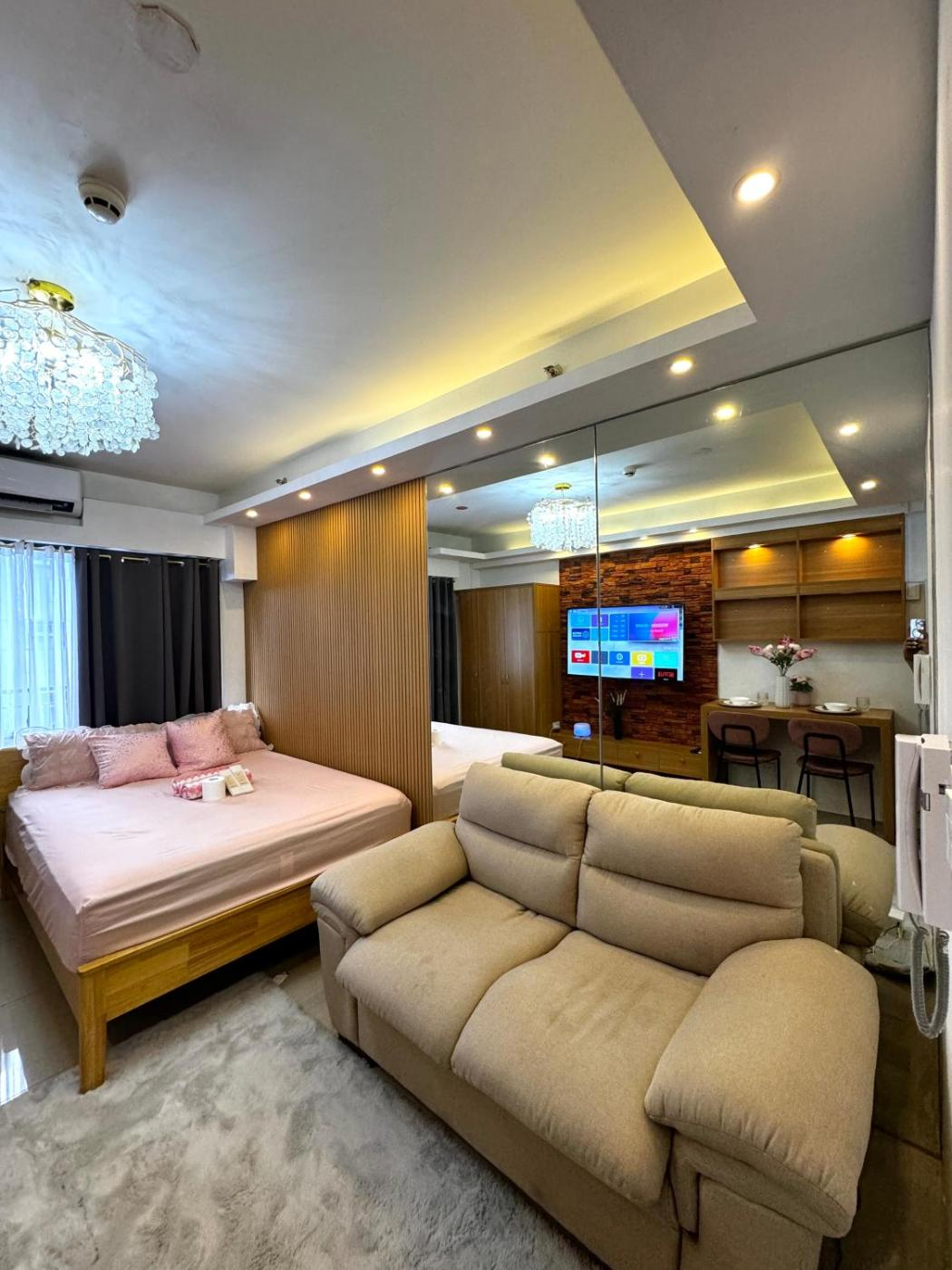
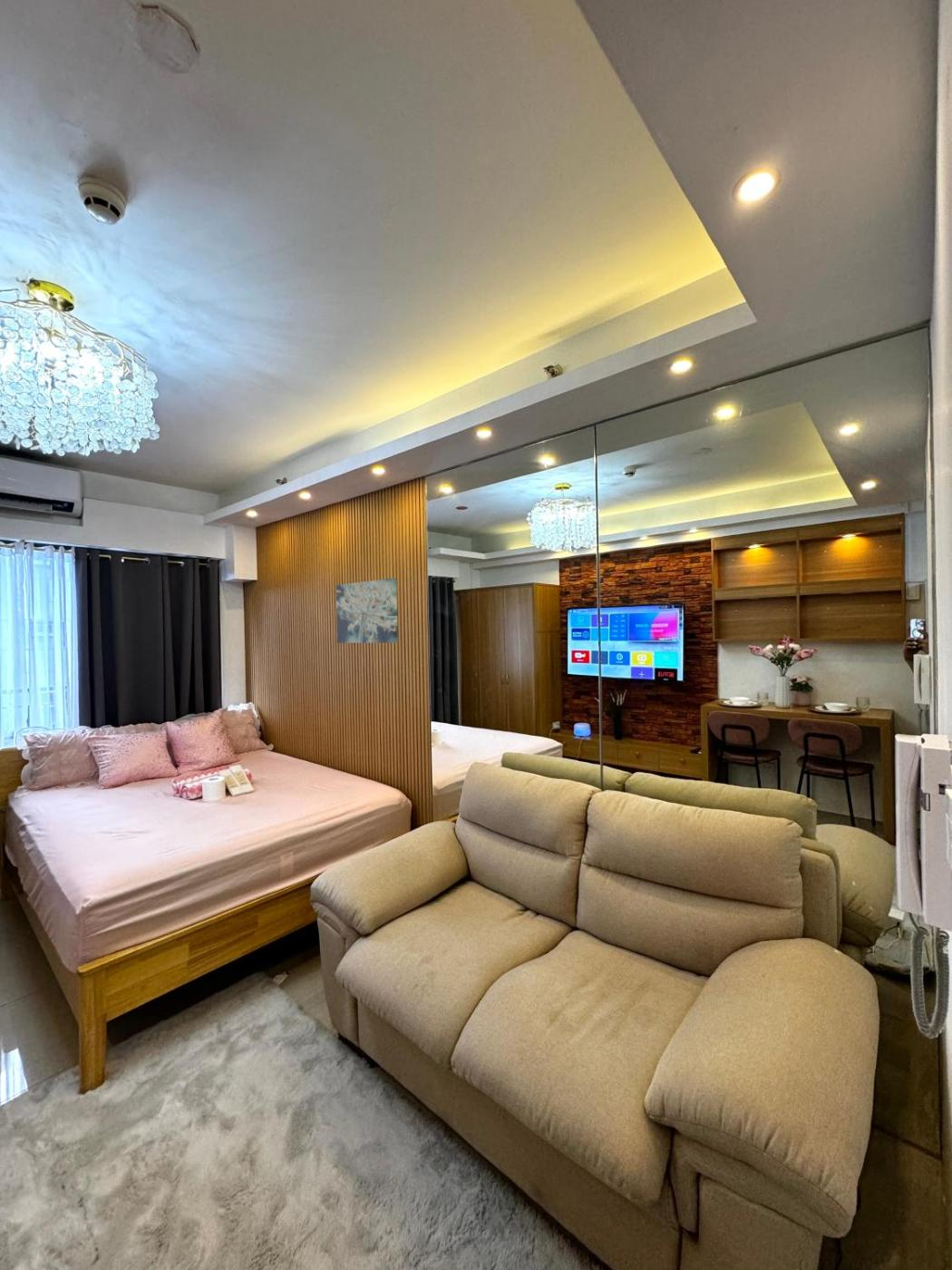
+ wall art (364, 612)
